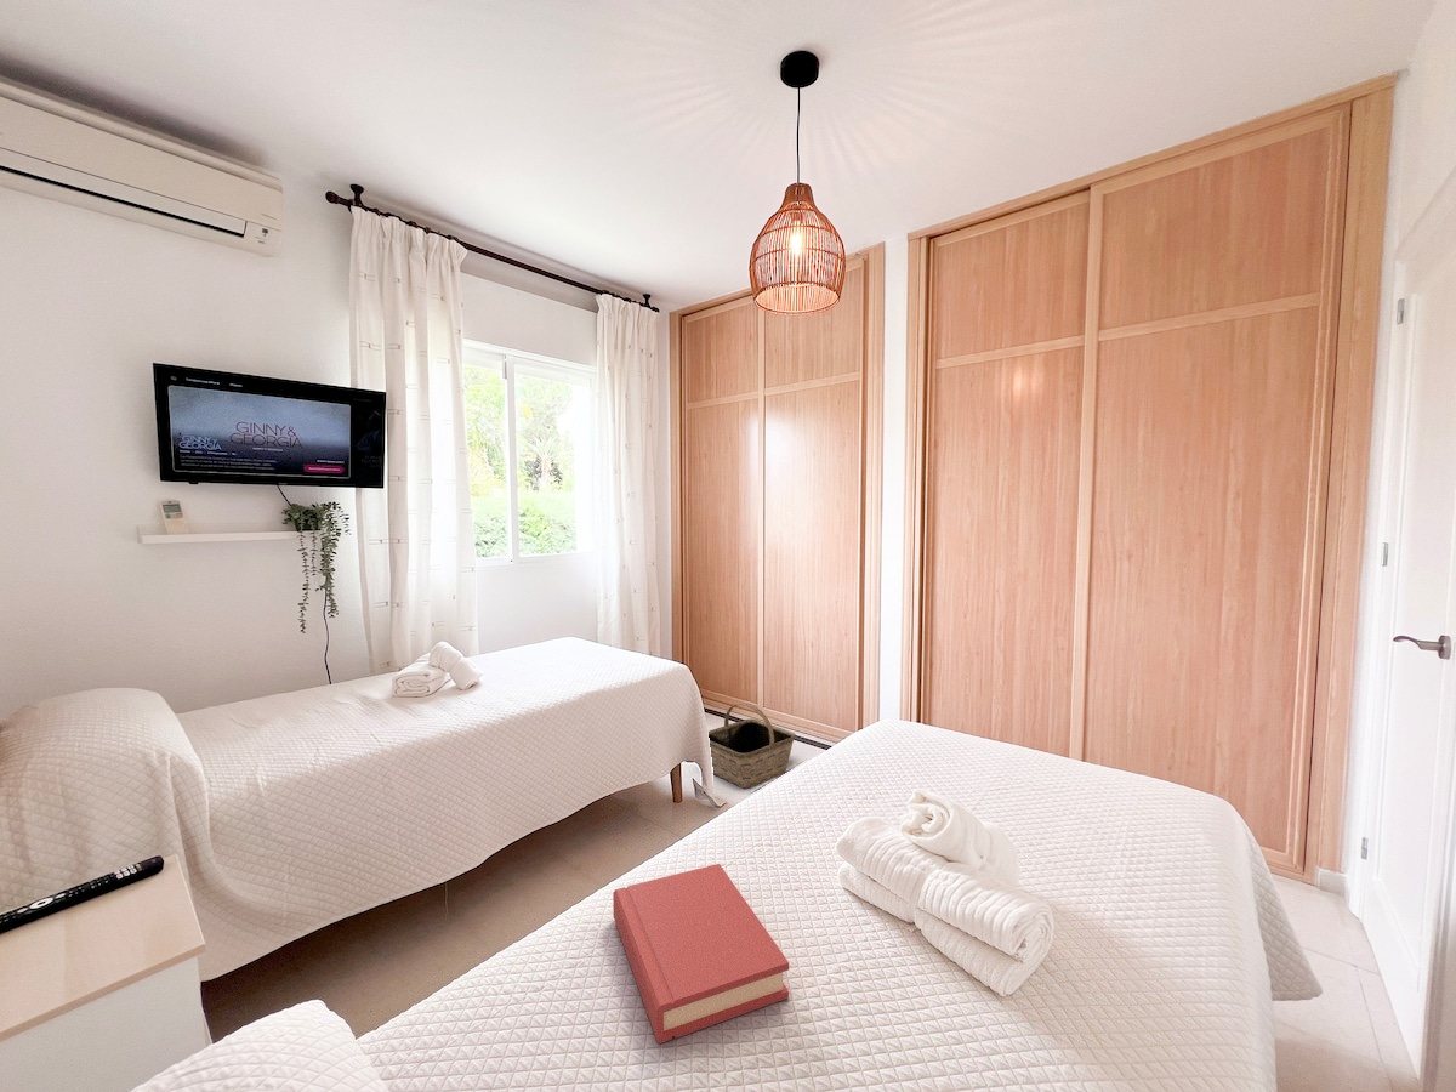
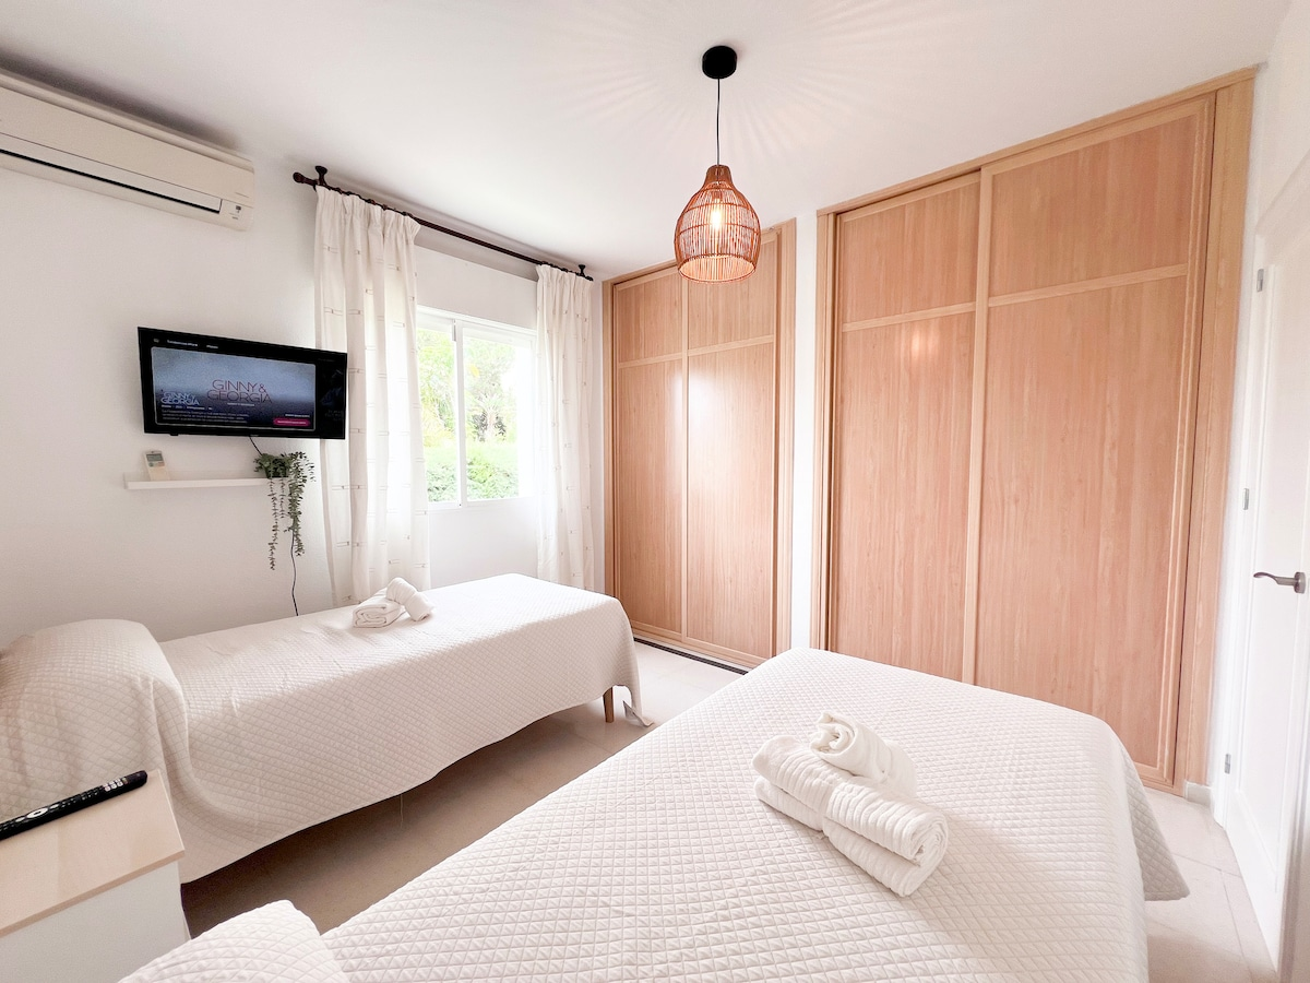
- hardback book (693, 938)
- basket (747, 738)
